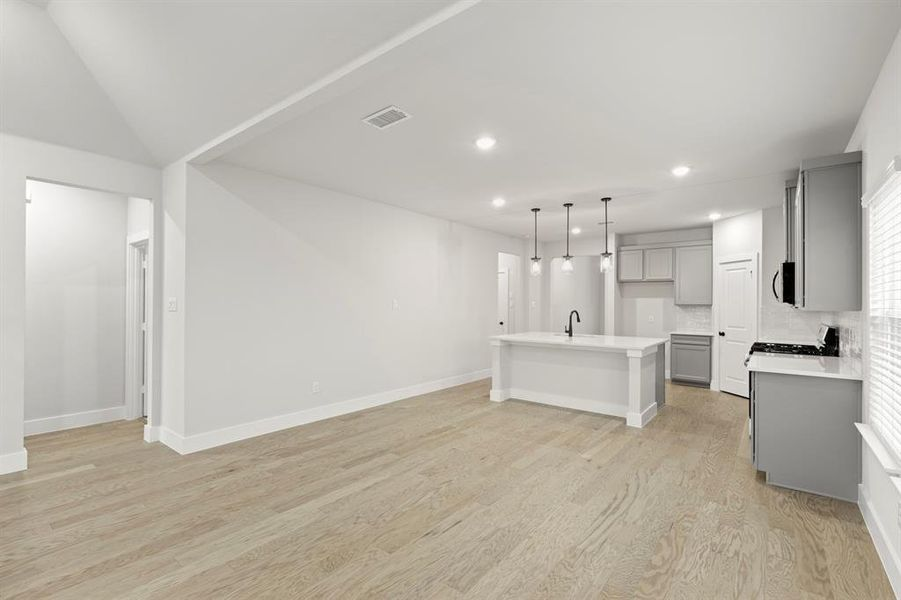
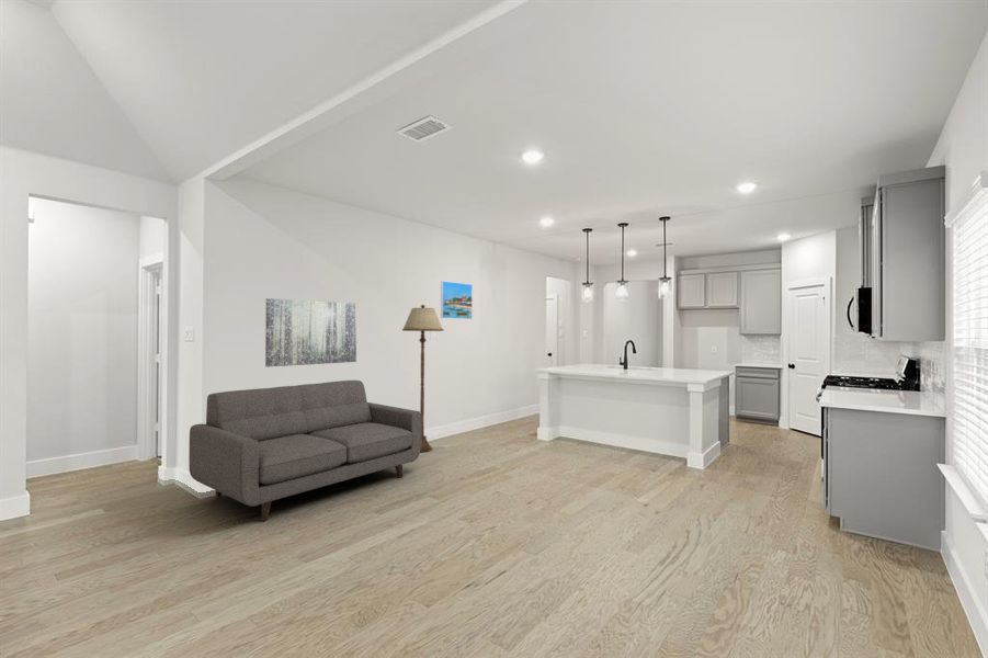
+ wall art (314, 332)
+ floor lamp (422, 376)
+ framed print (456, 300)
+ sofa (316, 436)
